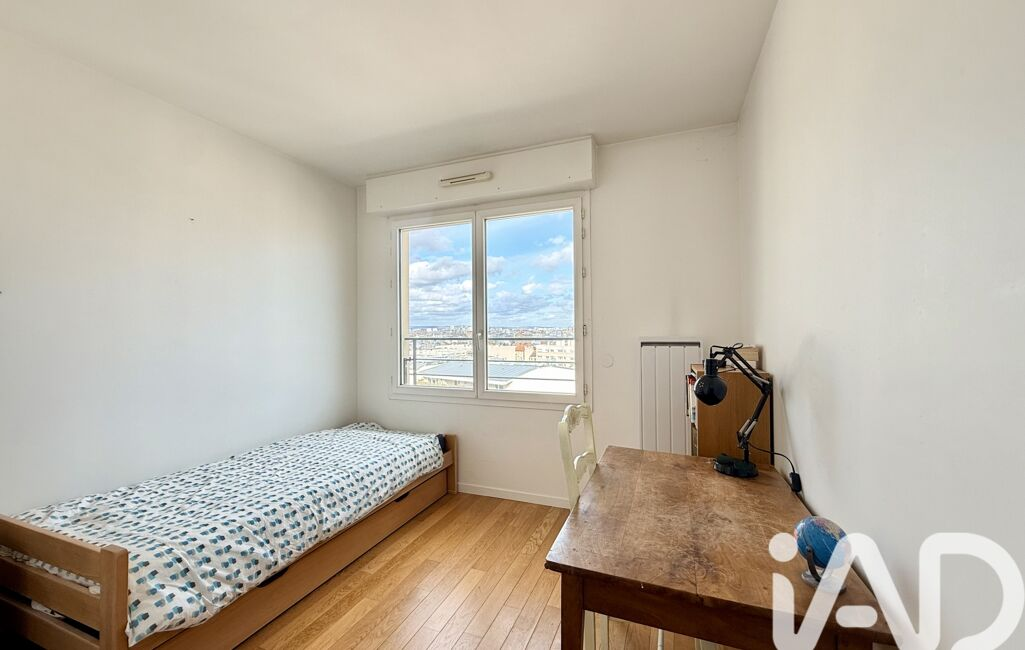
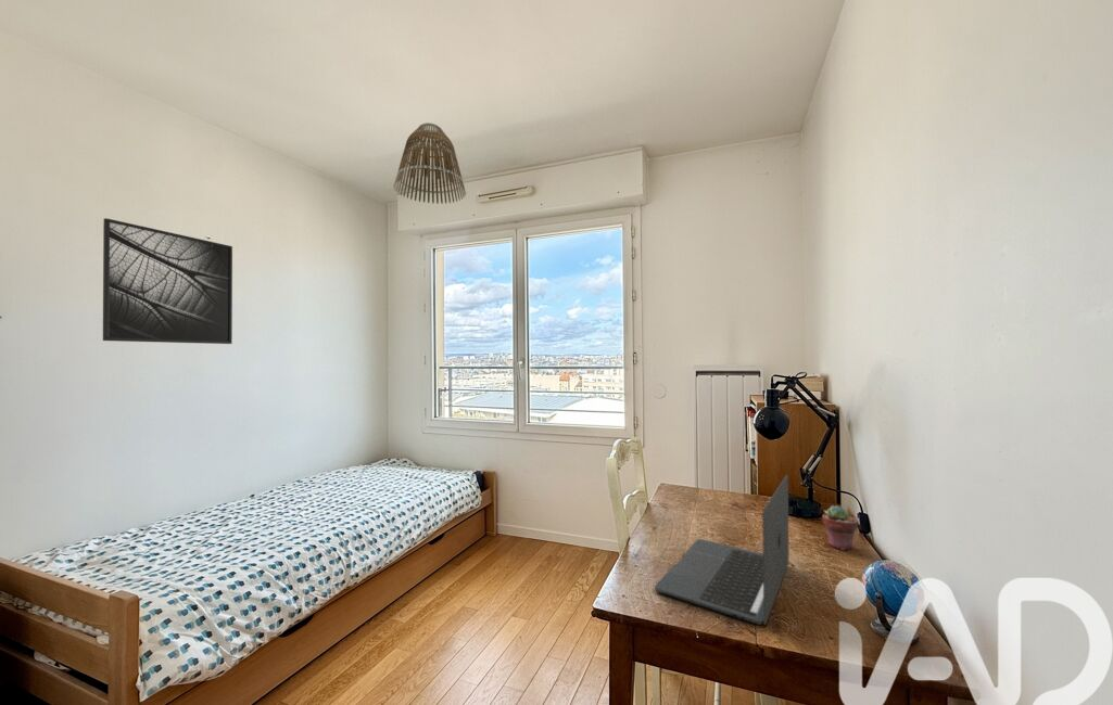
+ lamp shade (431, 159)
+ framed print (175, 287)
+ potted succulent (839, 525)
+ laptop (720, 543)
